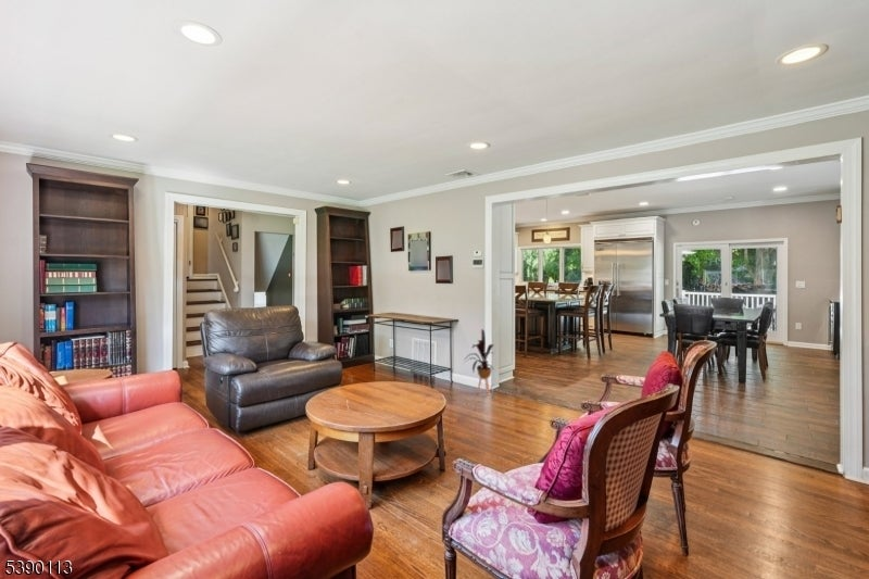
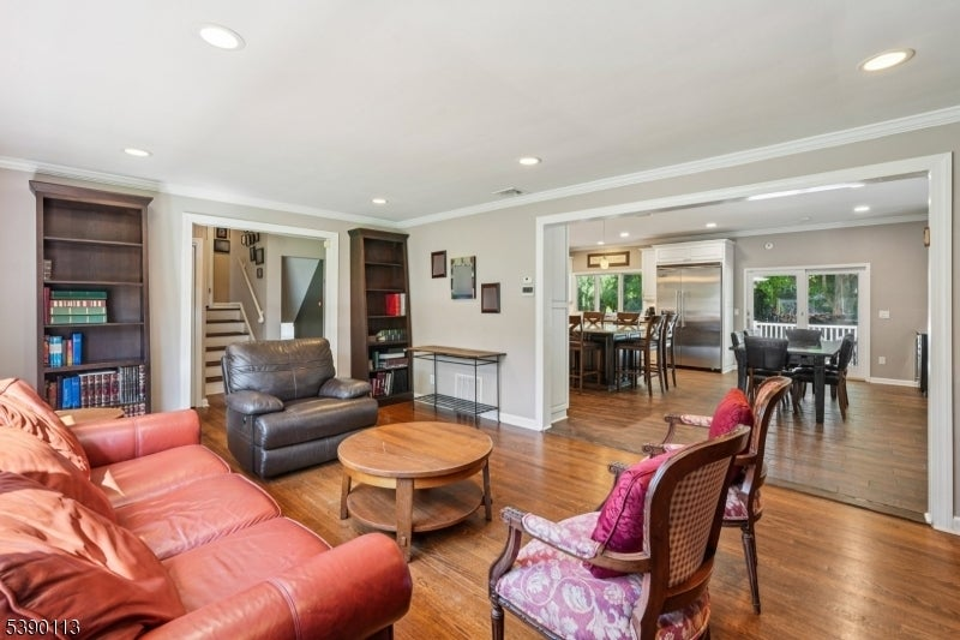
- house plant (480, 361)
